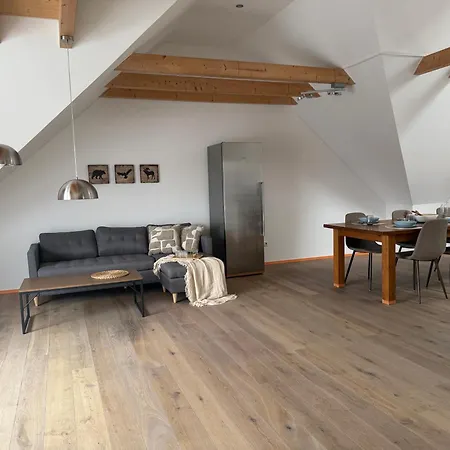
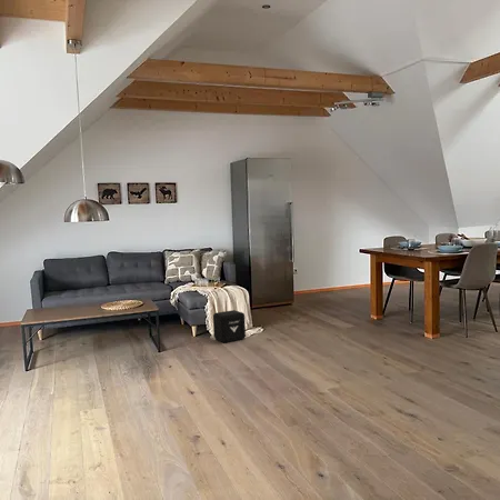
+ air purifier (229, 326)
